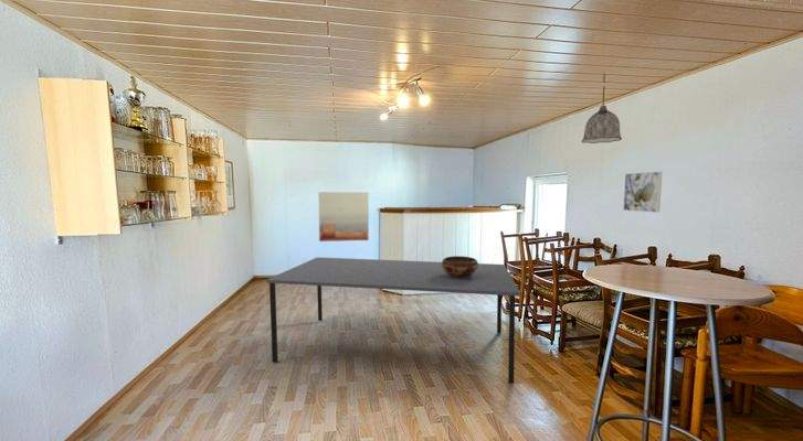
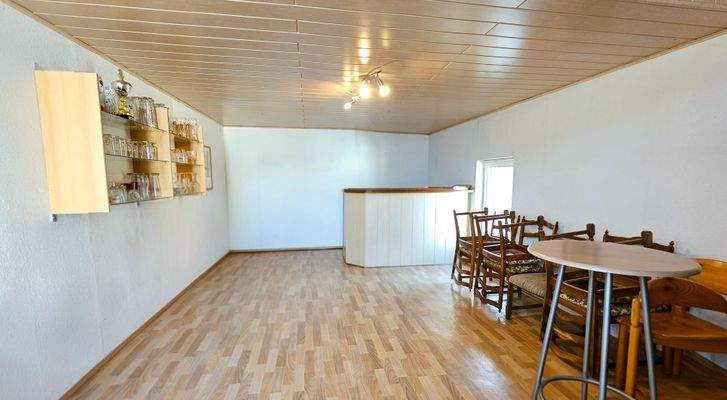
- wall art (344, 216)
- pendant lamp (602, 107)
- decorative bowl (459, 267)
- dining table (397, 289)
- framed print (641, 192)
